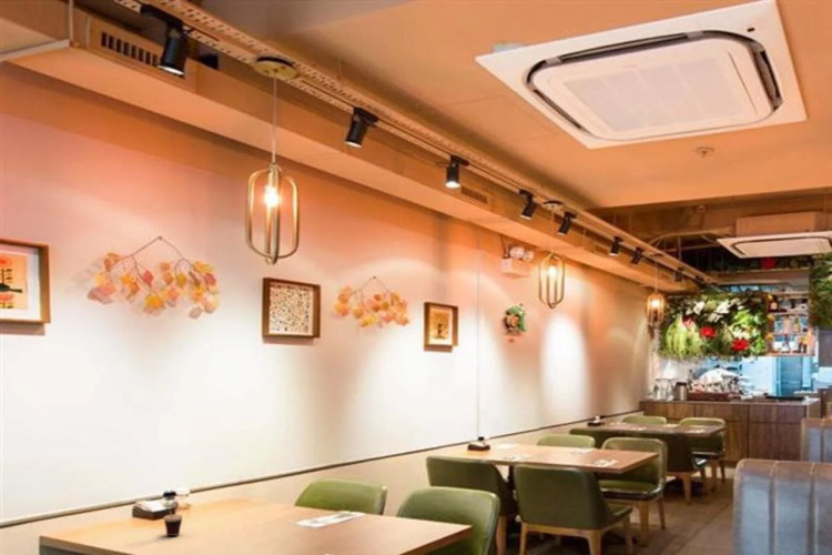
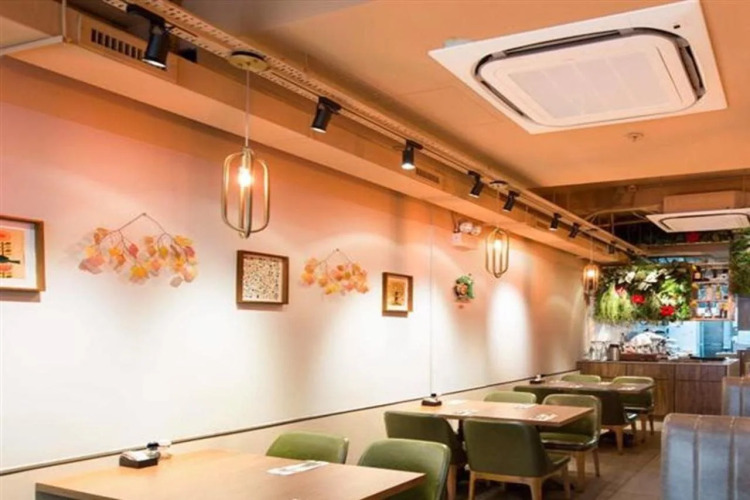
- cup (171, 521)
